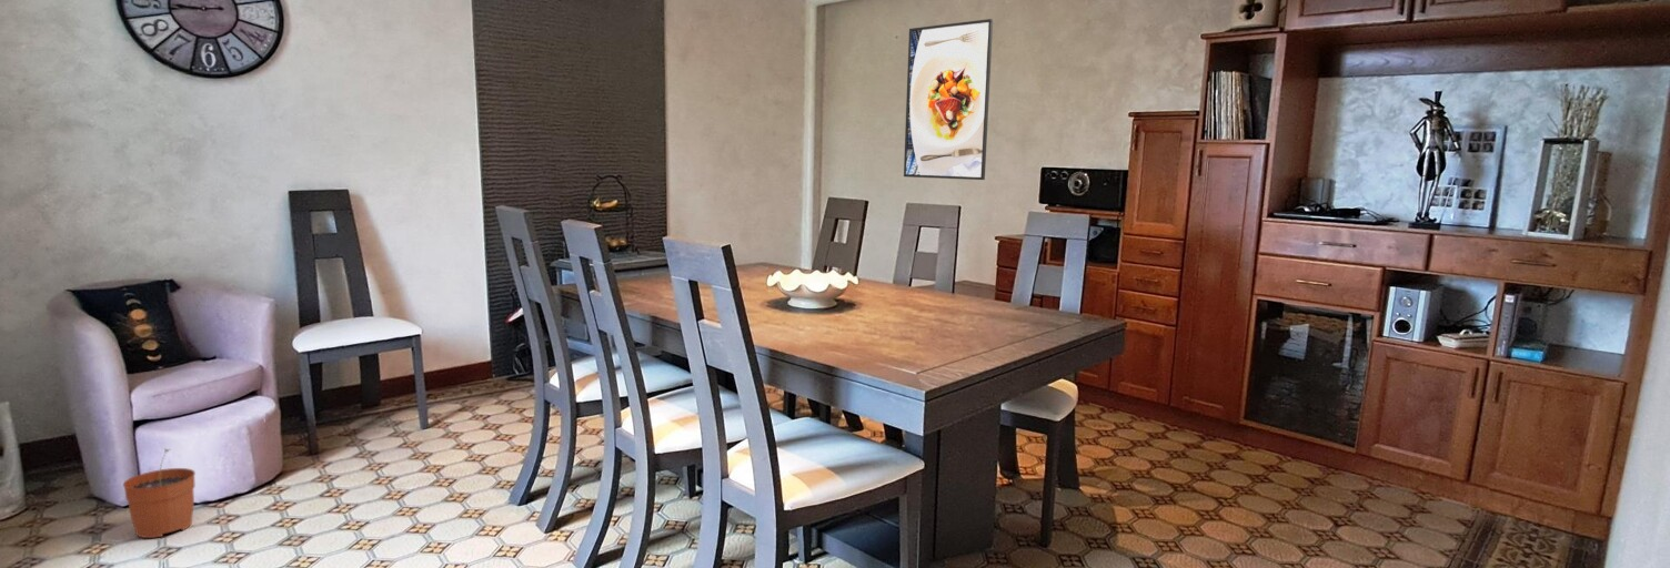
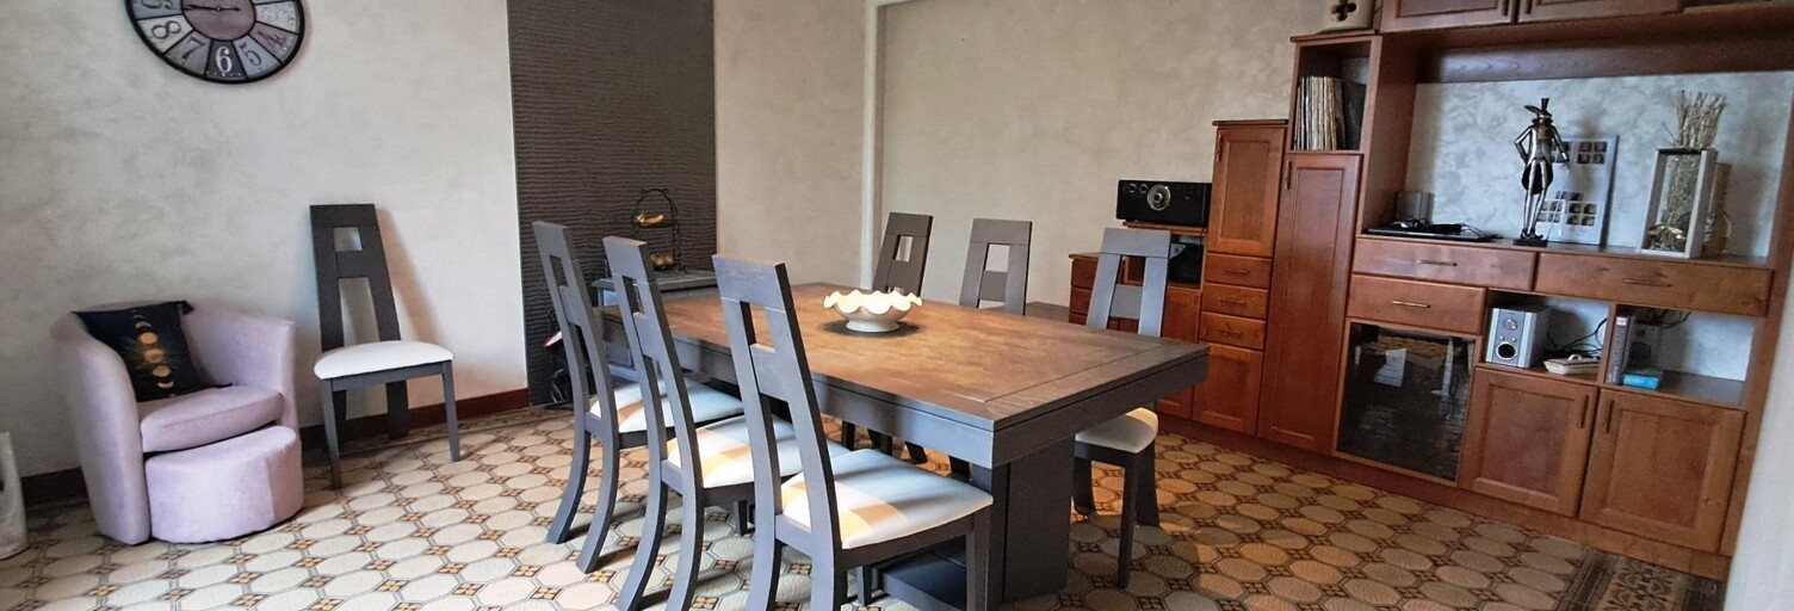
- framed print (945, 102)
- plant pot (160, 490)
